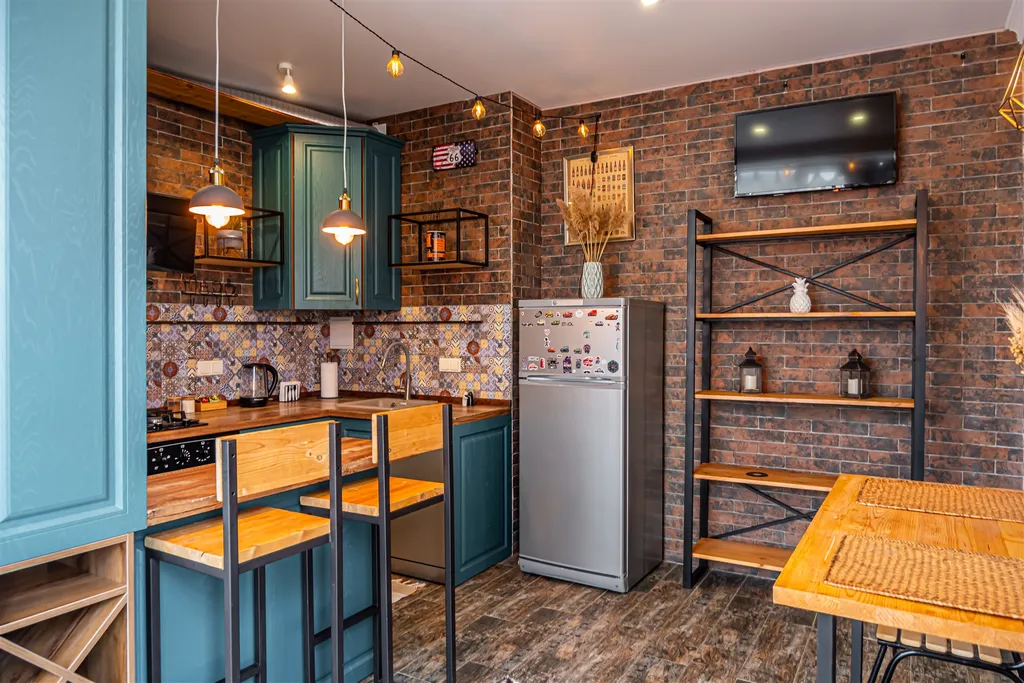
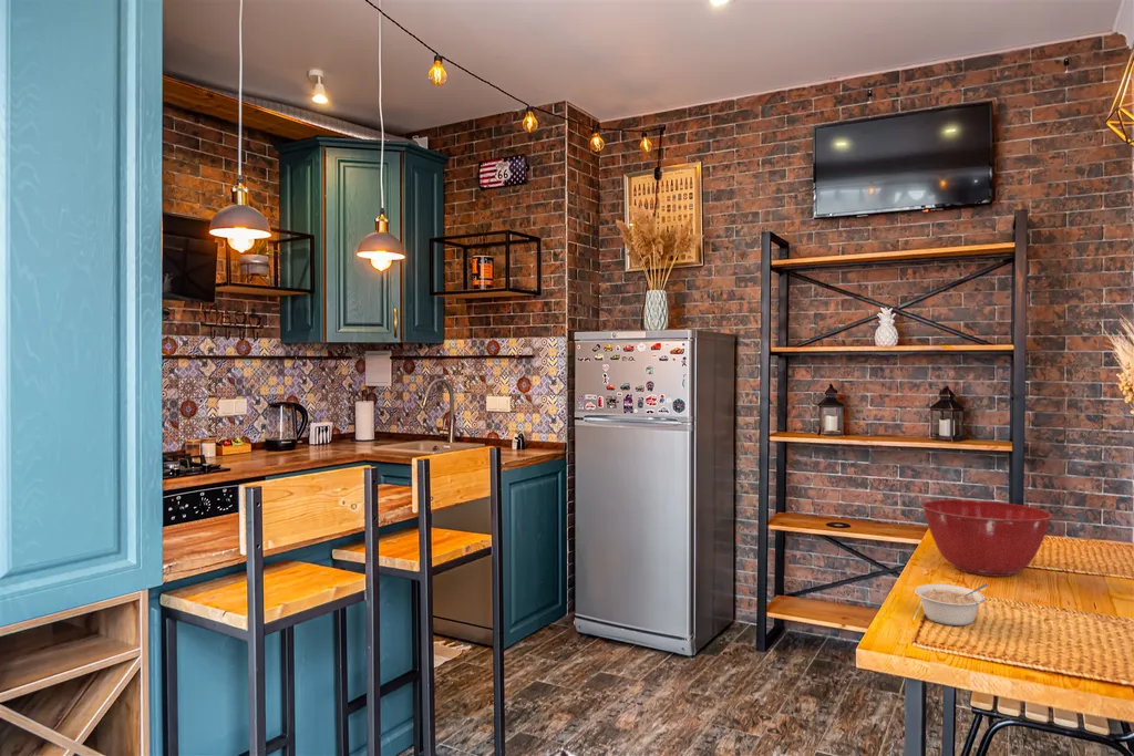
+ legume (949, 602)
+ mixing bowl (983, 538)
